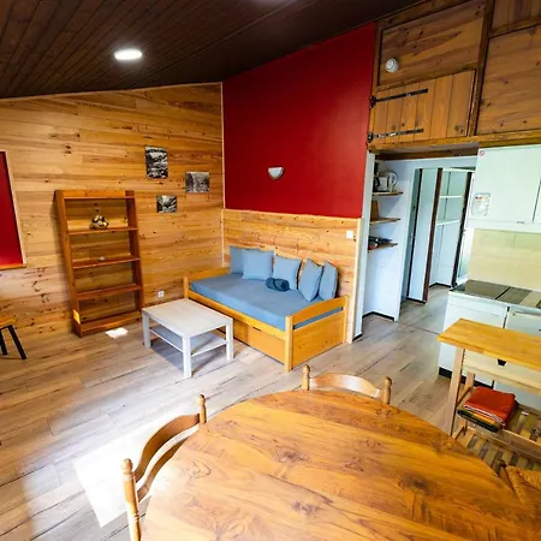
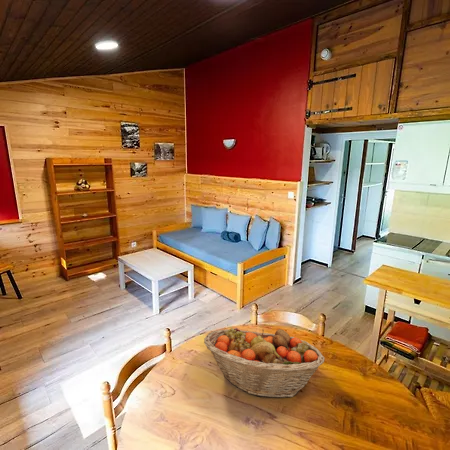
+ fruit basket (261, 354)
